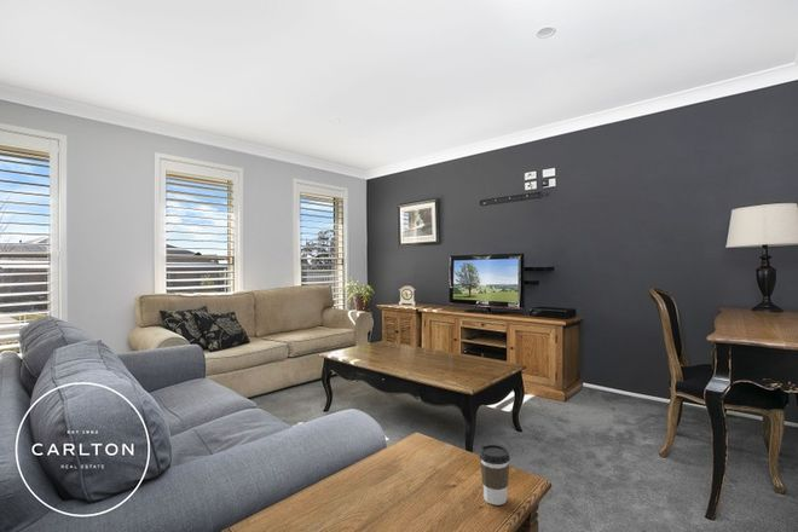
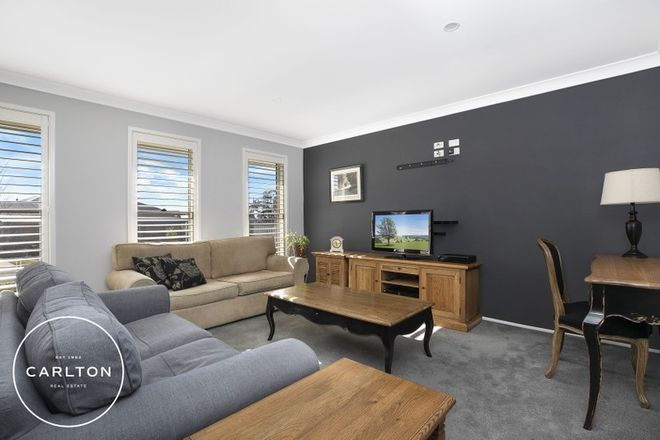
- coffee cup (495, 474)
